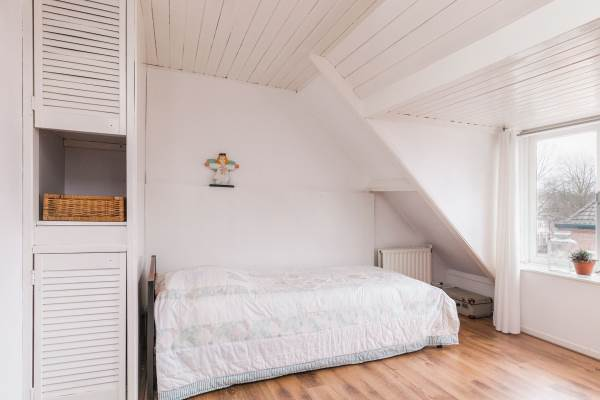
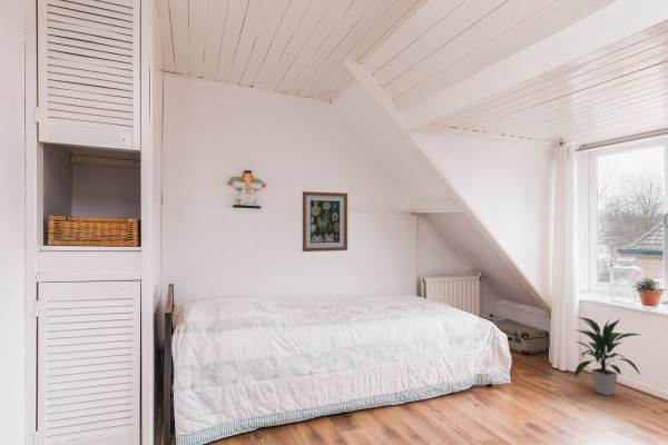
+ indoor plant (600, 353)
+ wall art (325, 221)
